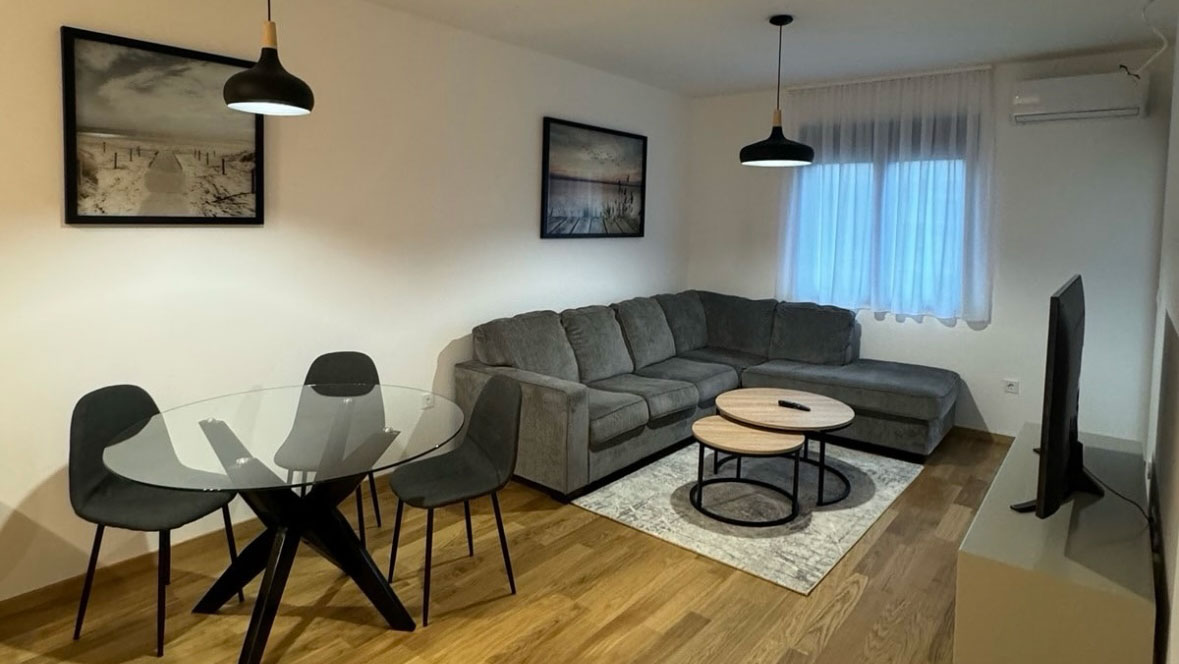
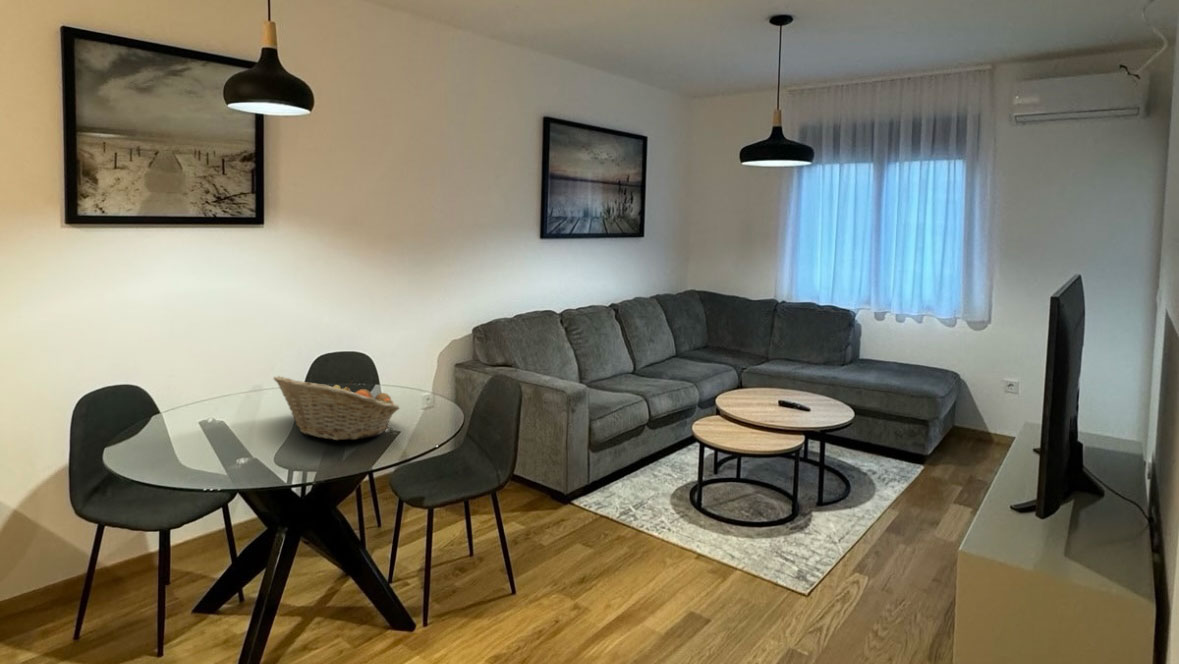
+ fruit basket (336, 403)
